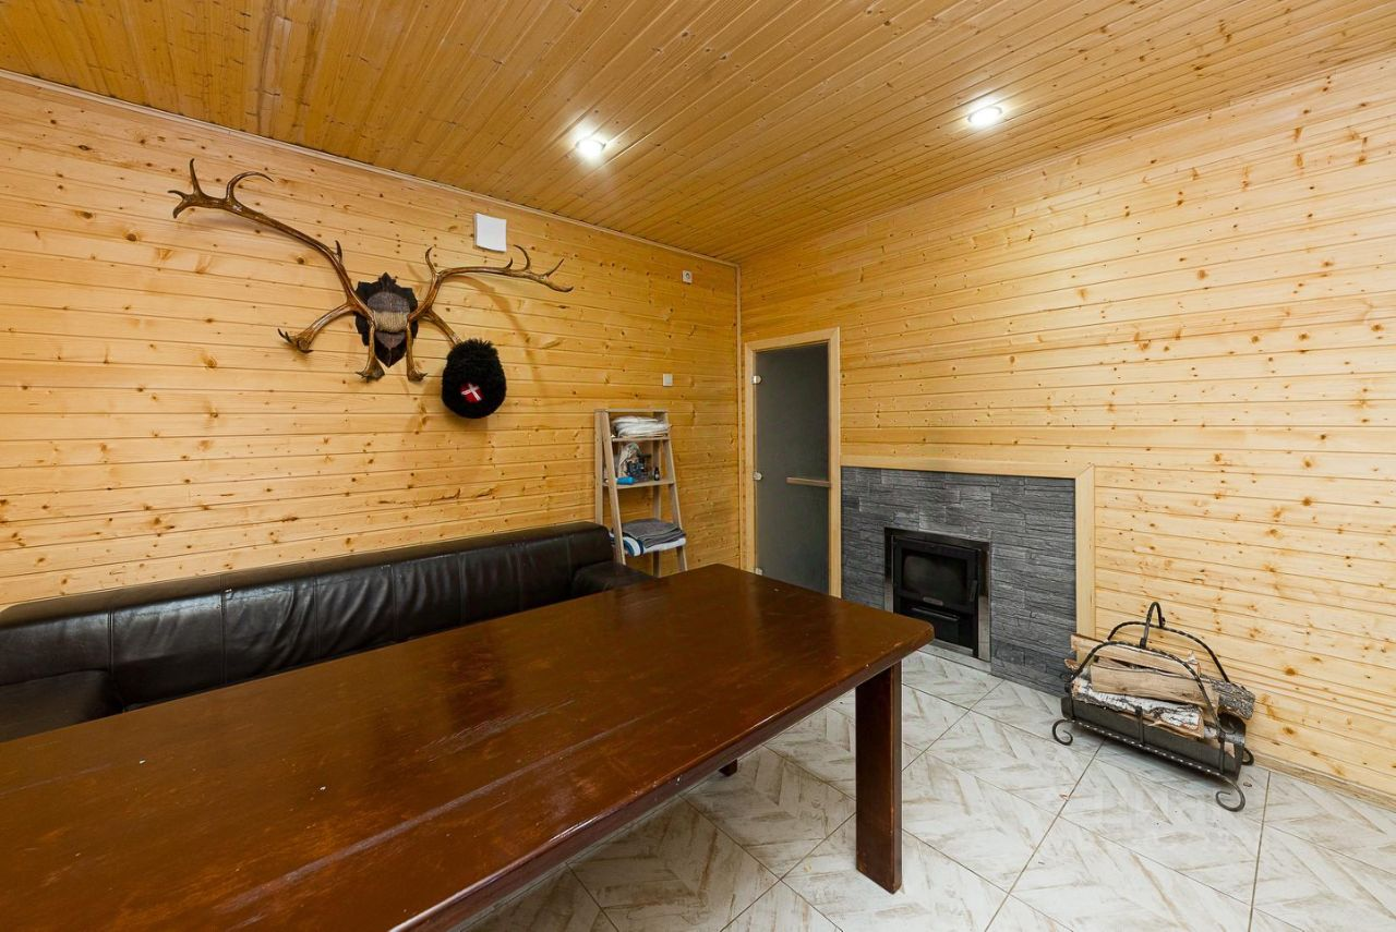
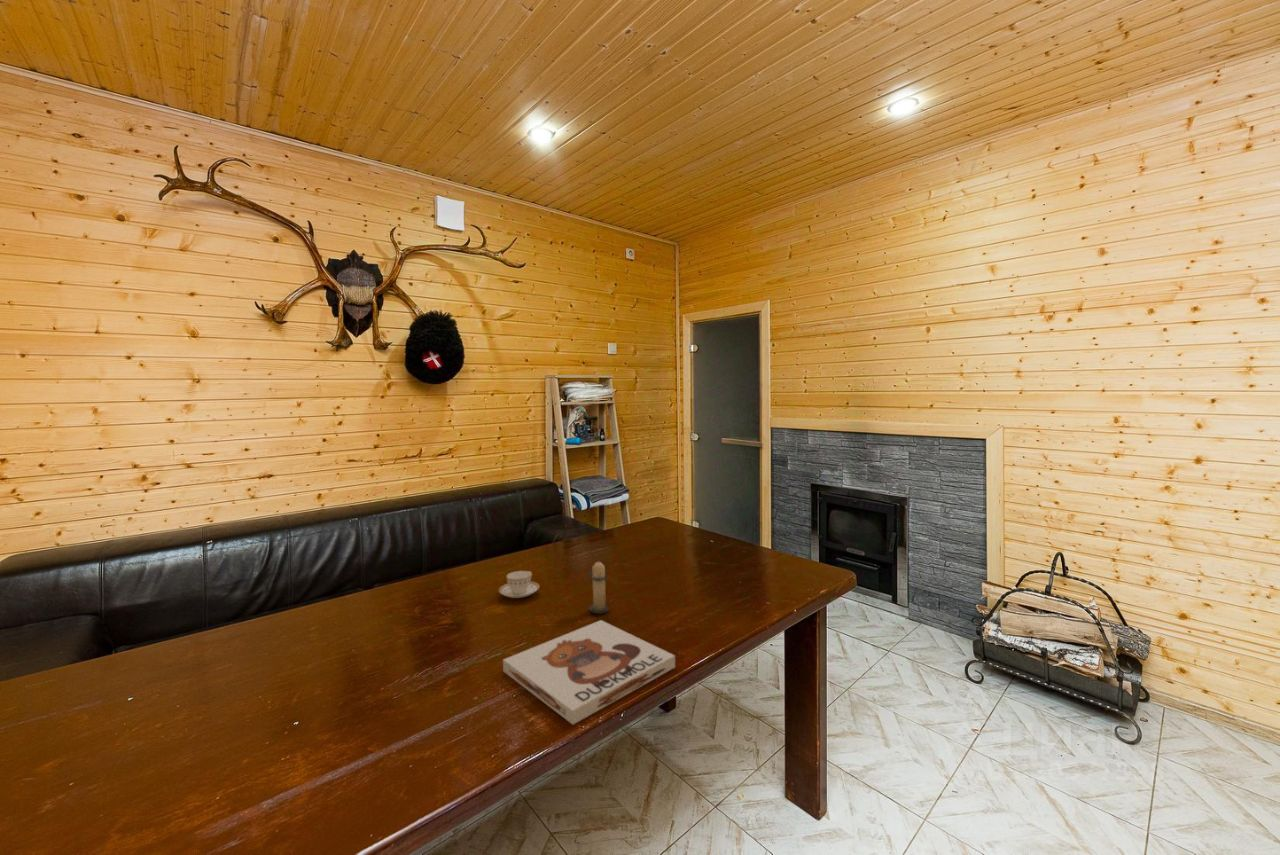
+ board game (589, 663)
+ teacup (519, 584)
+ candle (598, 584)
